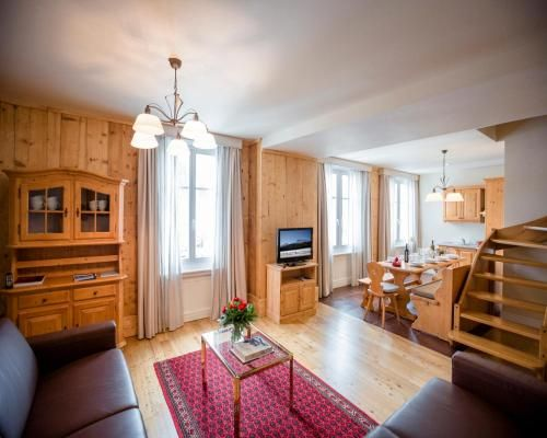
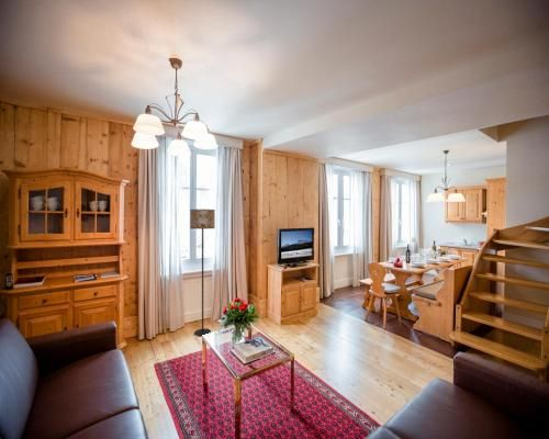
+ floor lamp (202, 270)
